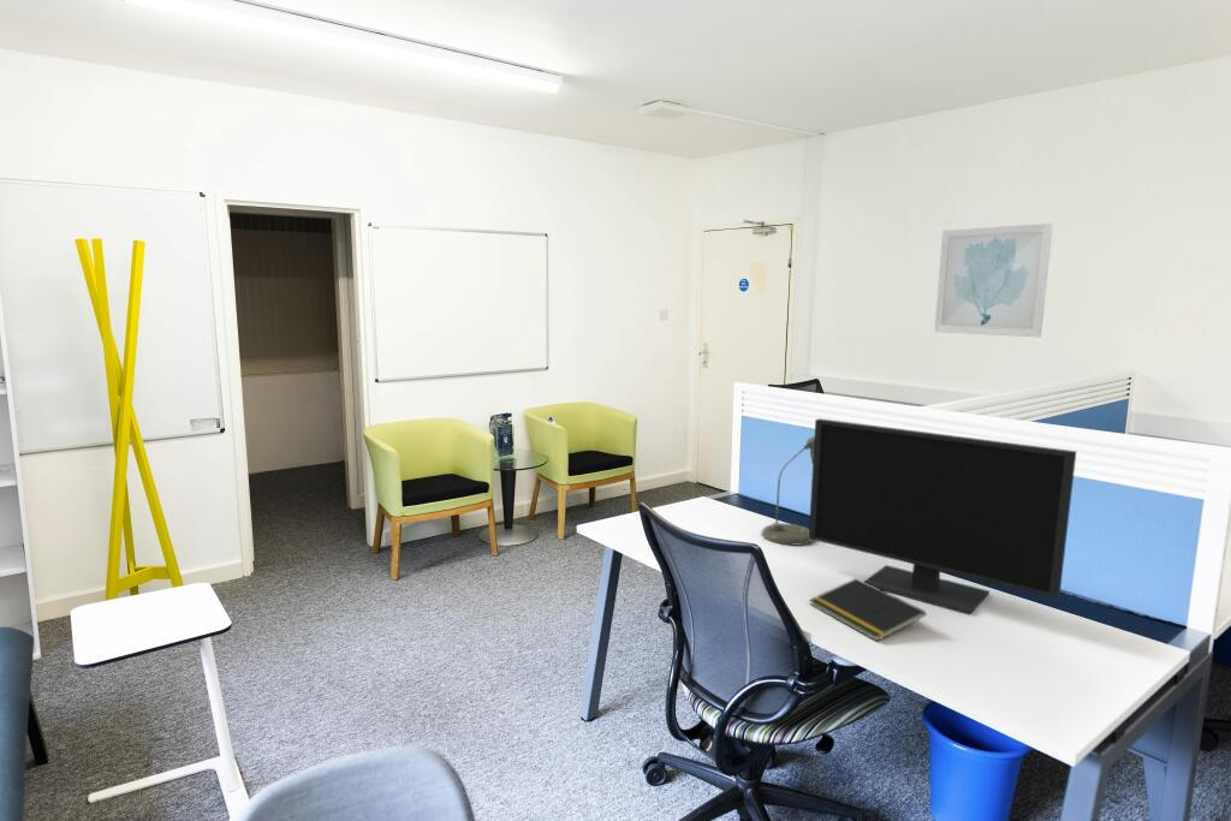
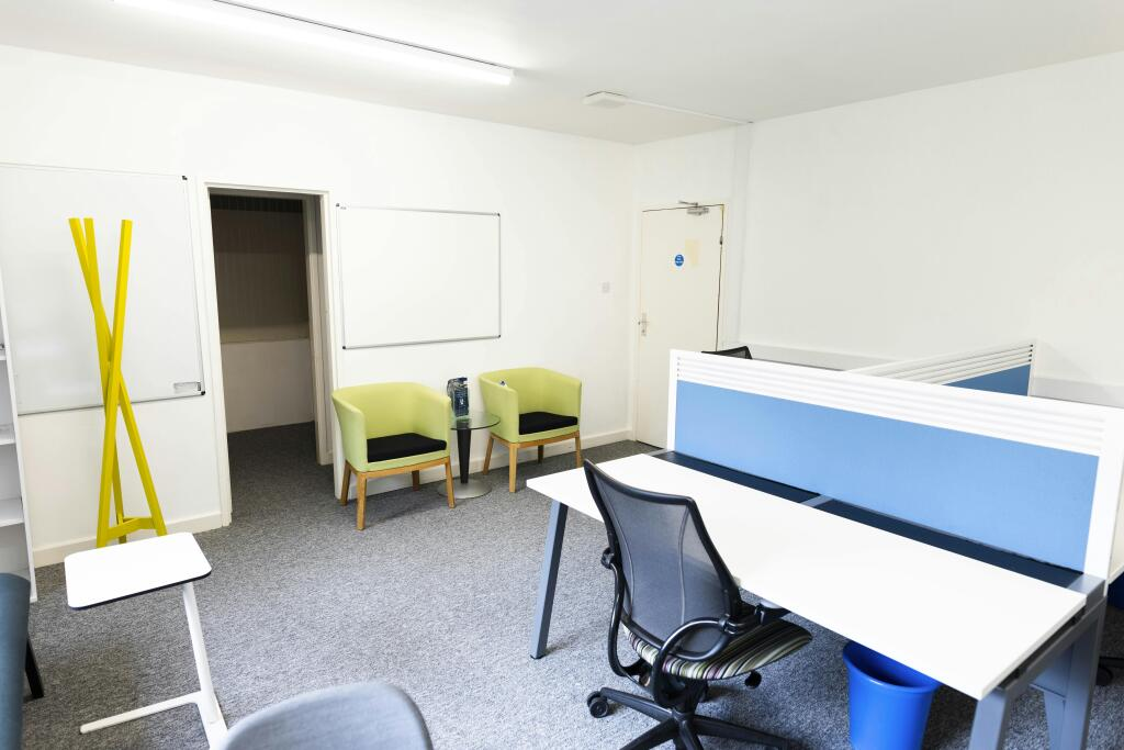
- monitor (930, 511)
- desk lamp (779, 486)
- notepad (866, 607)
- wall art (989, 281)
